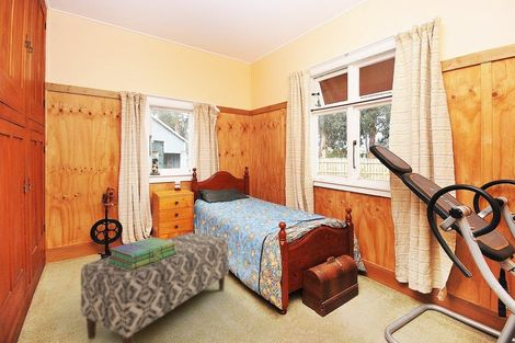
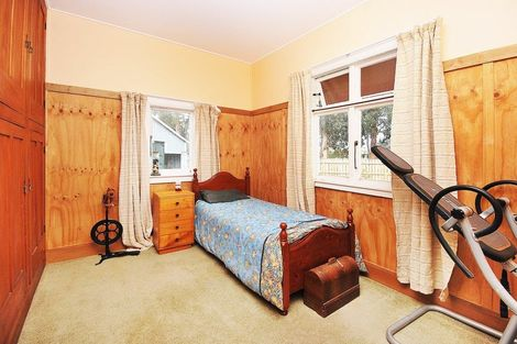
- stack of books (144, 251)
- bench (167, 279)
